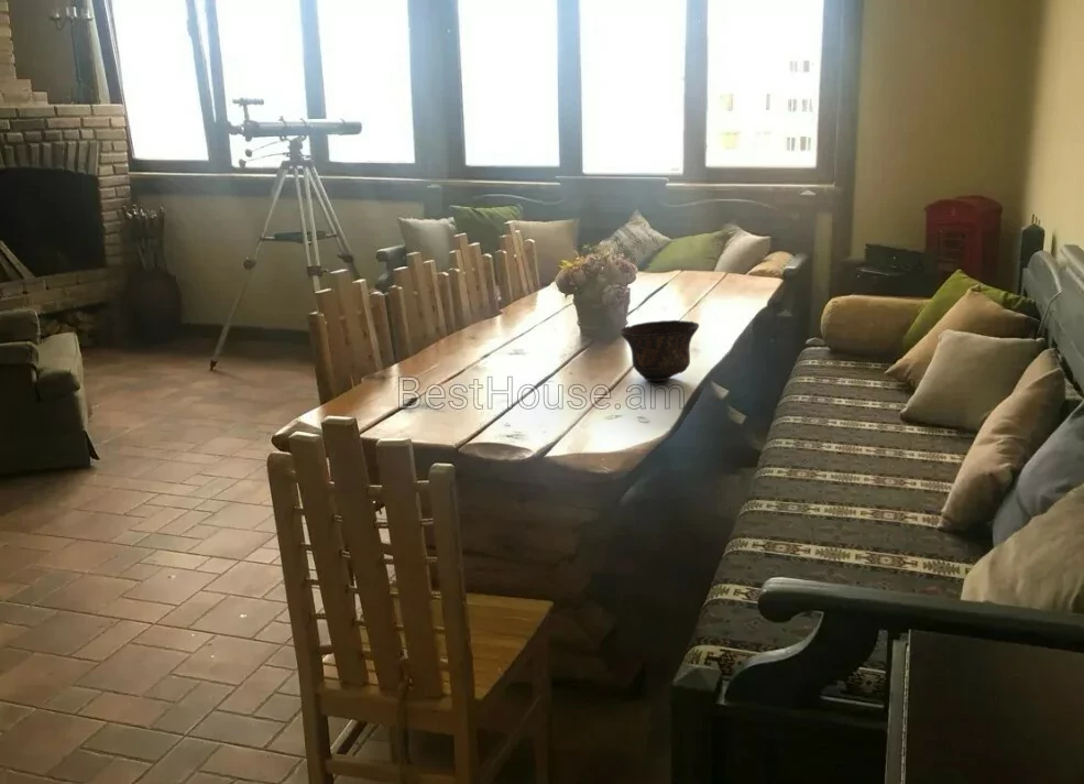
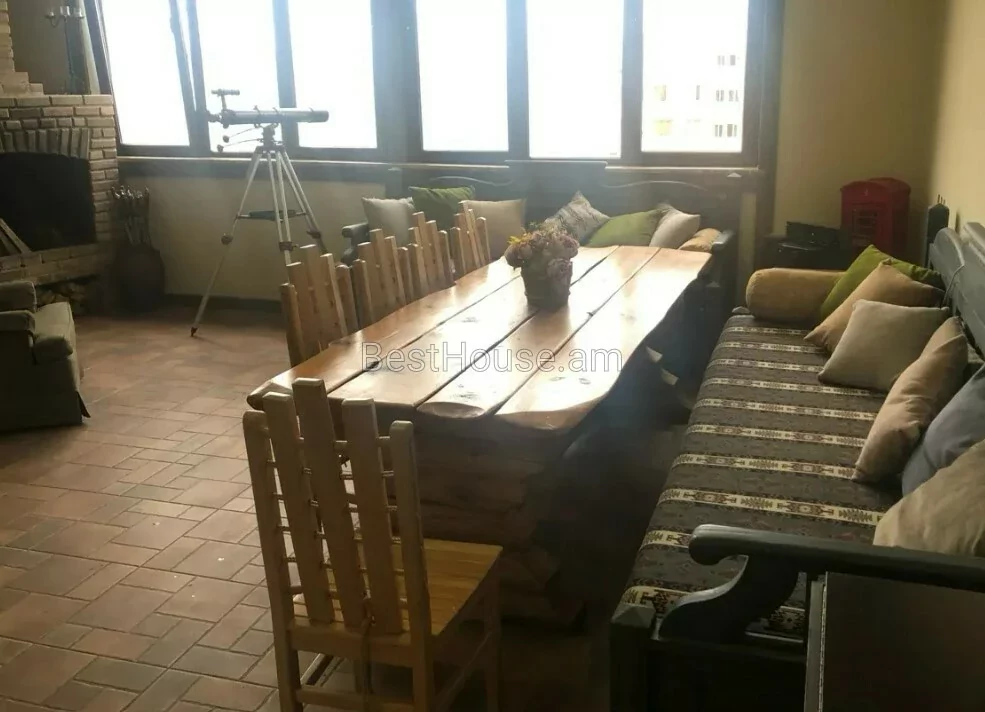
- bowl (659, 351)
